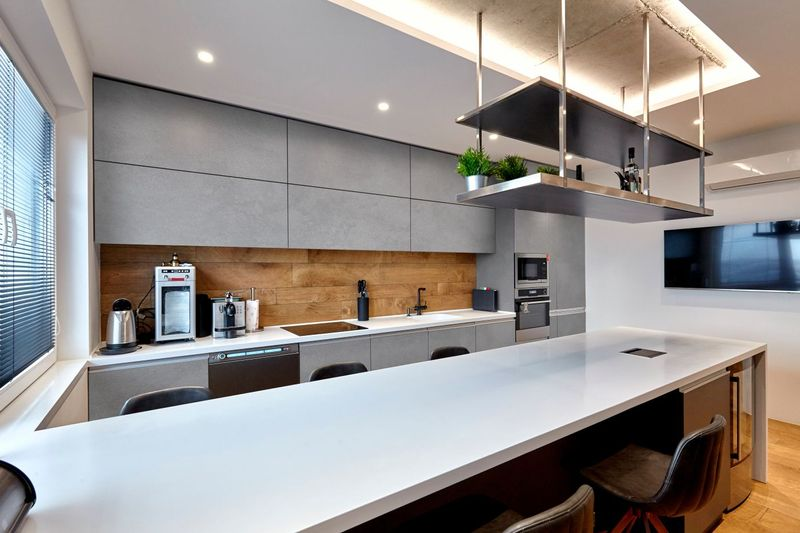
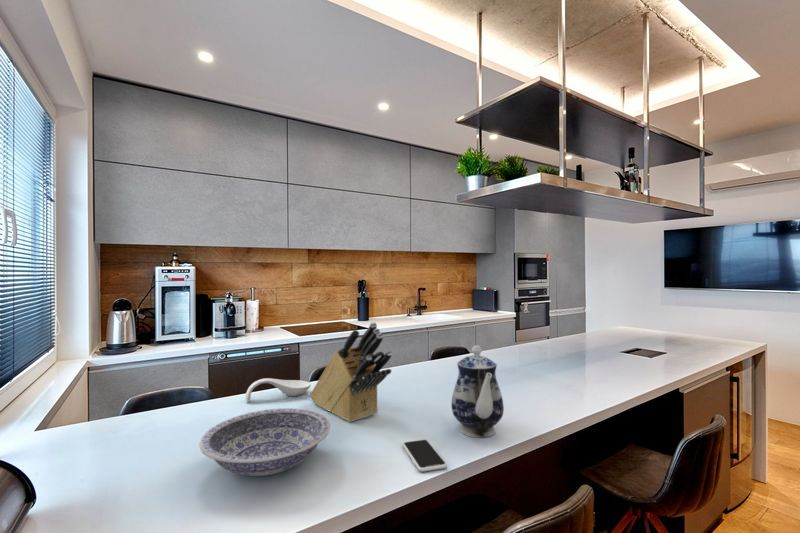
+ knife block (349, 366)
+ bowl (268, 447)
+ smartphone (423, 454)
+ teapot (477, 387)
+ spoon rest (279, 386)
